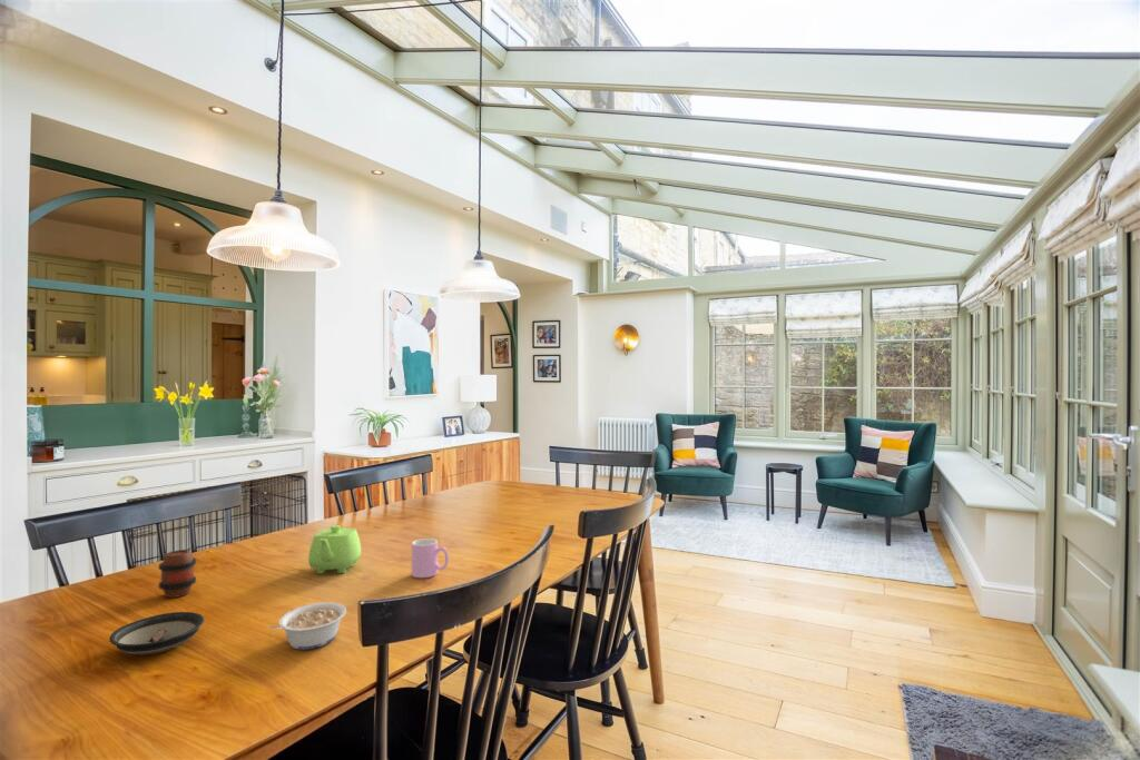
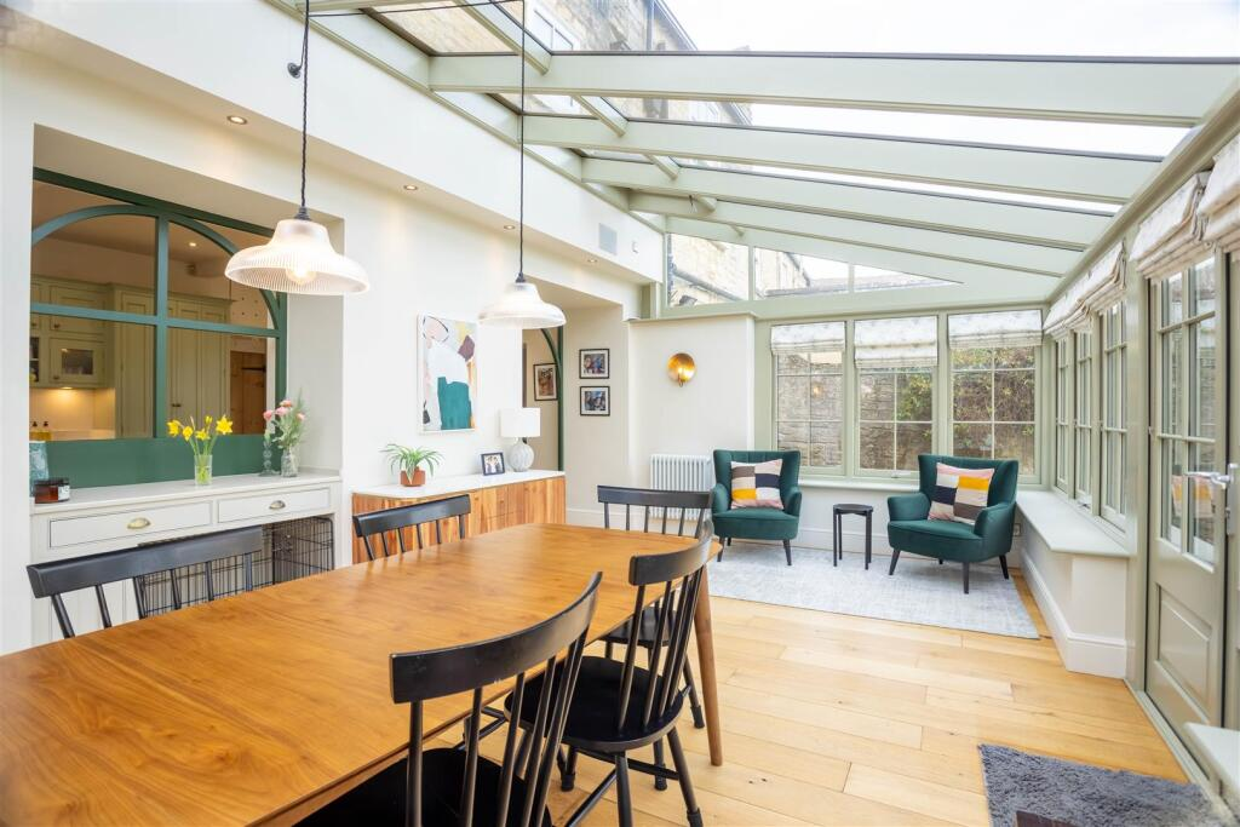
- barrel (177, 573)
- cup (430, 557)
- legume (312, 625)
- teapot (333, 549)
- saucer (158, 636)
